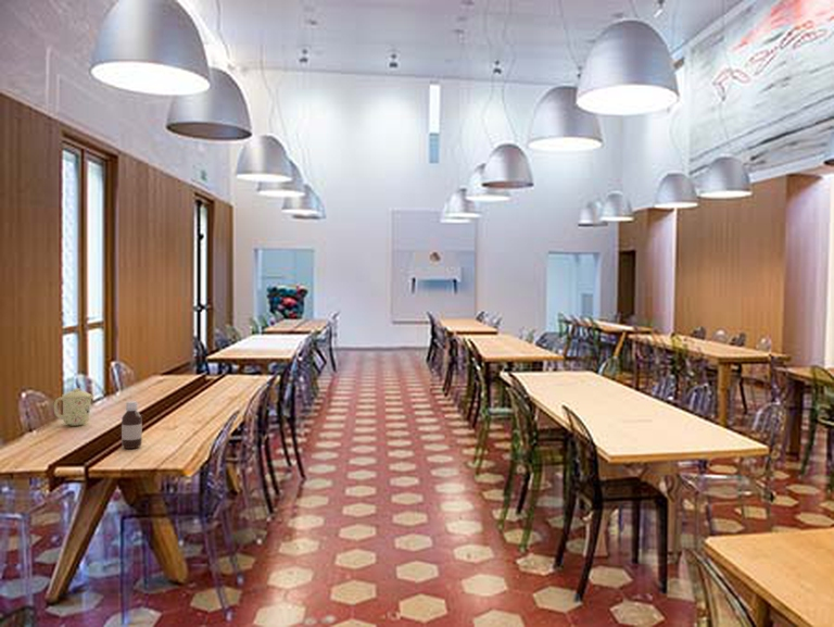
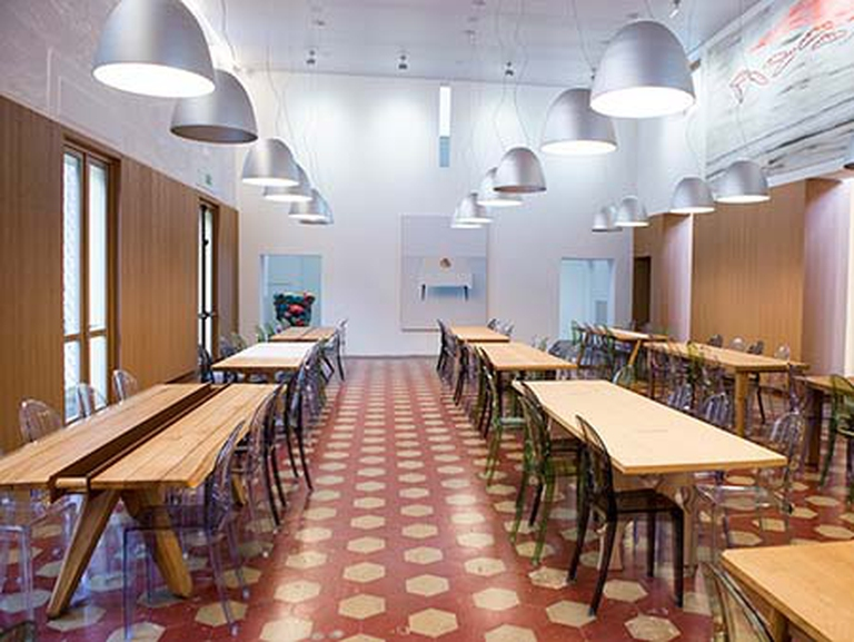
- mug (74, 406)
- bottle (131, 424)
